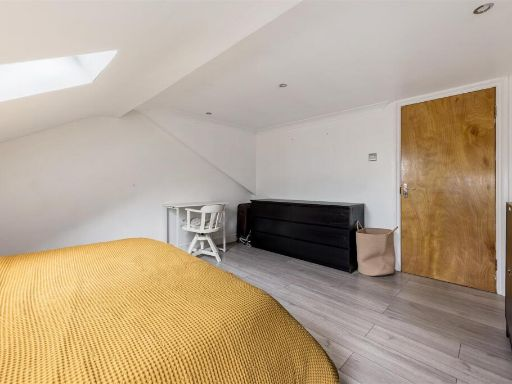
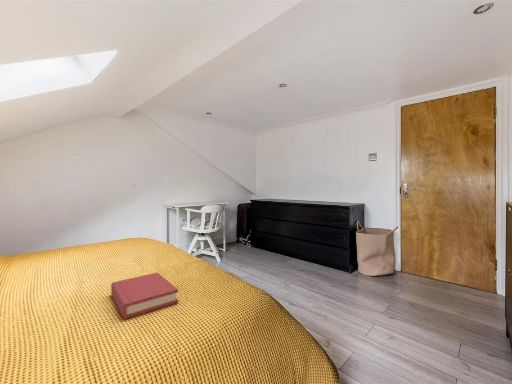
+ hardback book (143, 292)
